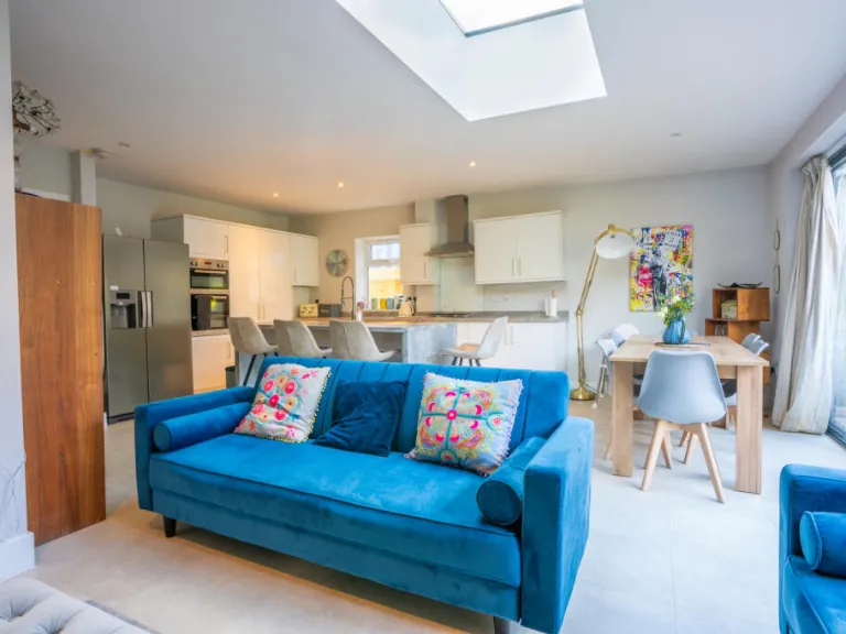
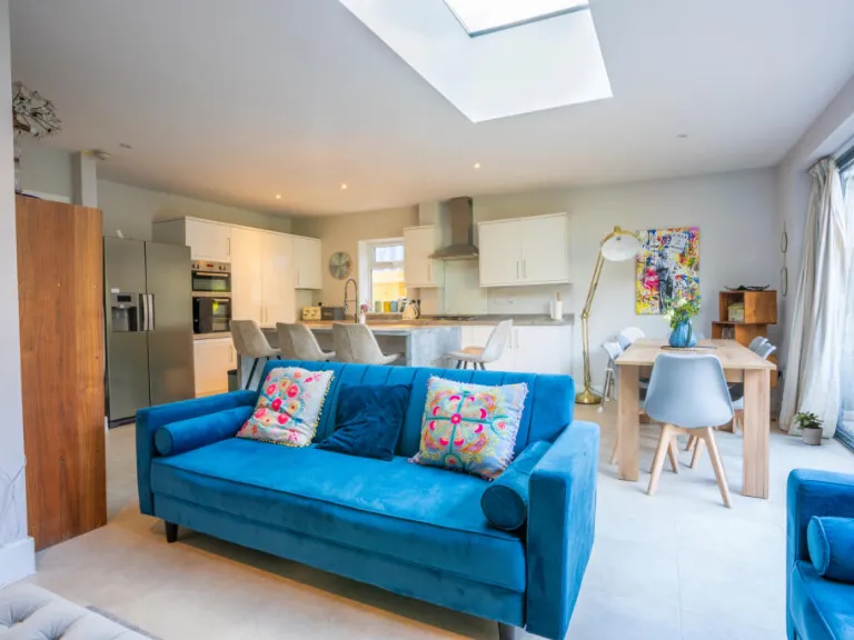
+ potted plant (806, 426)
